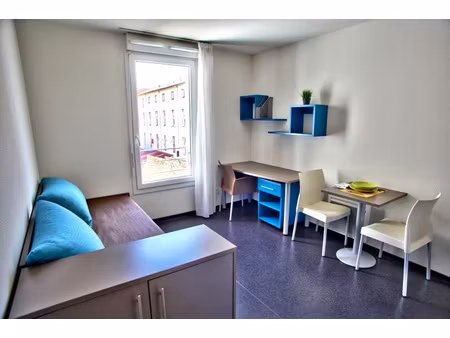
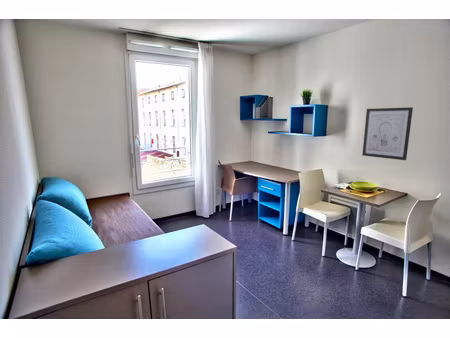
+ wall art (385, 133)
